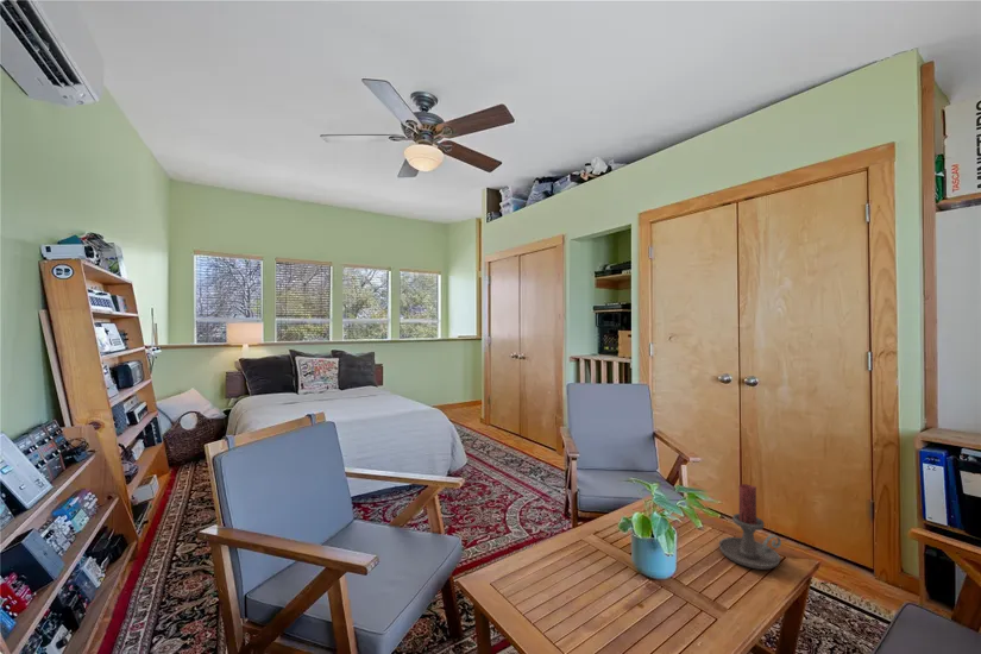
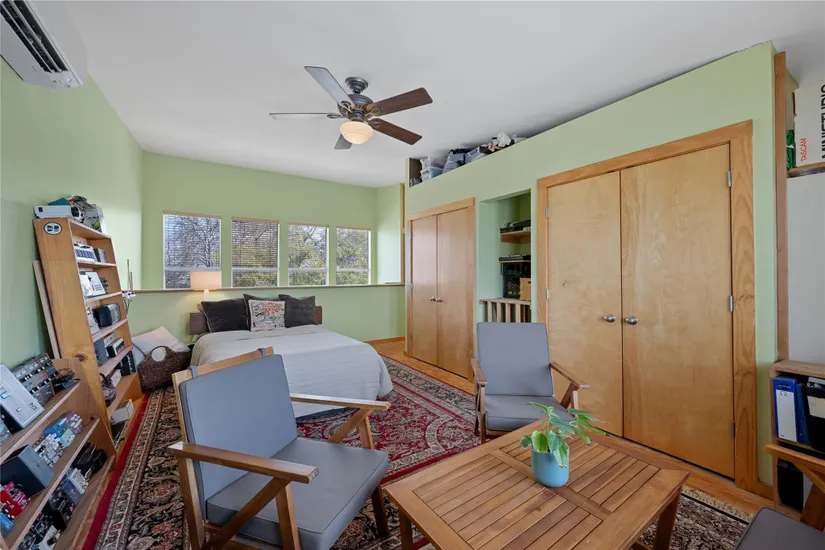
- candle holder (754, 520)
